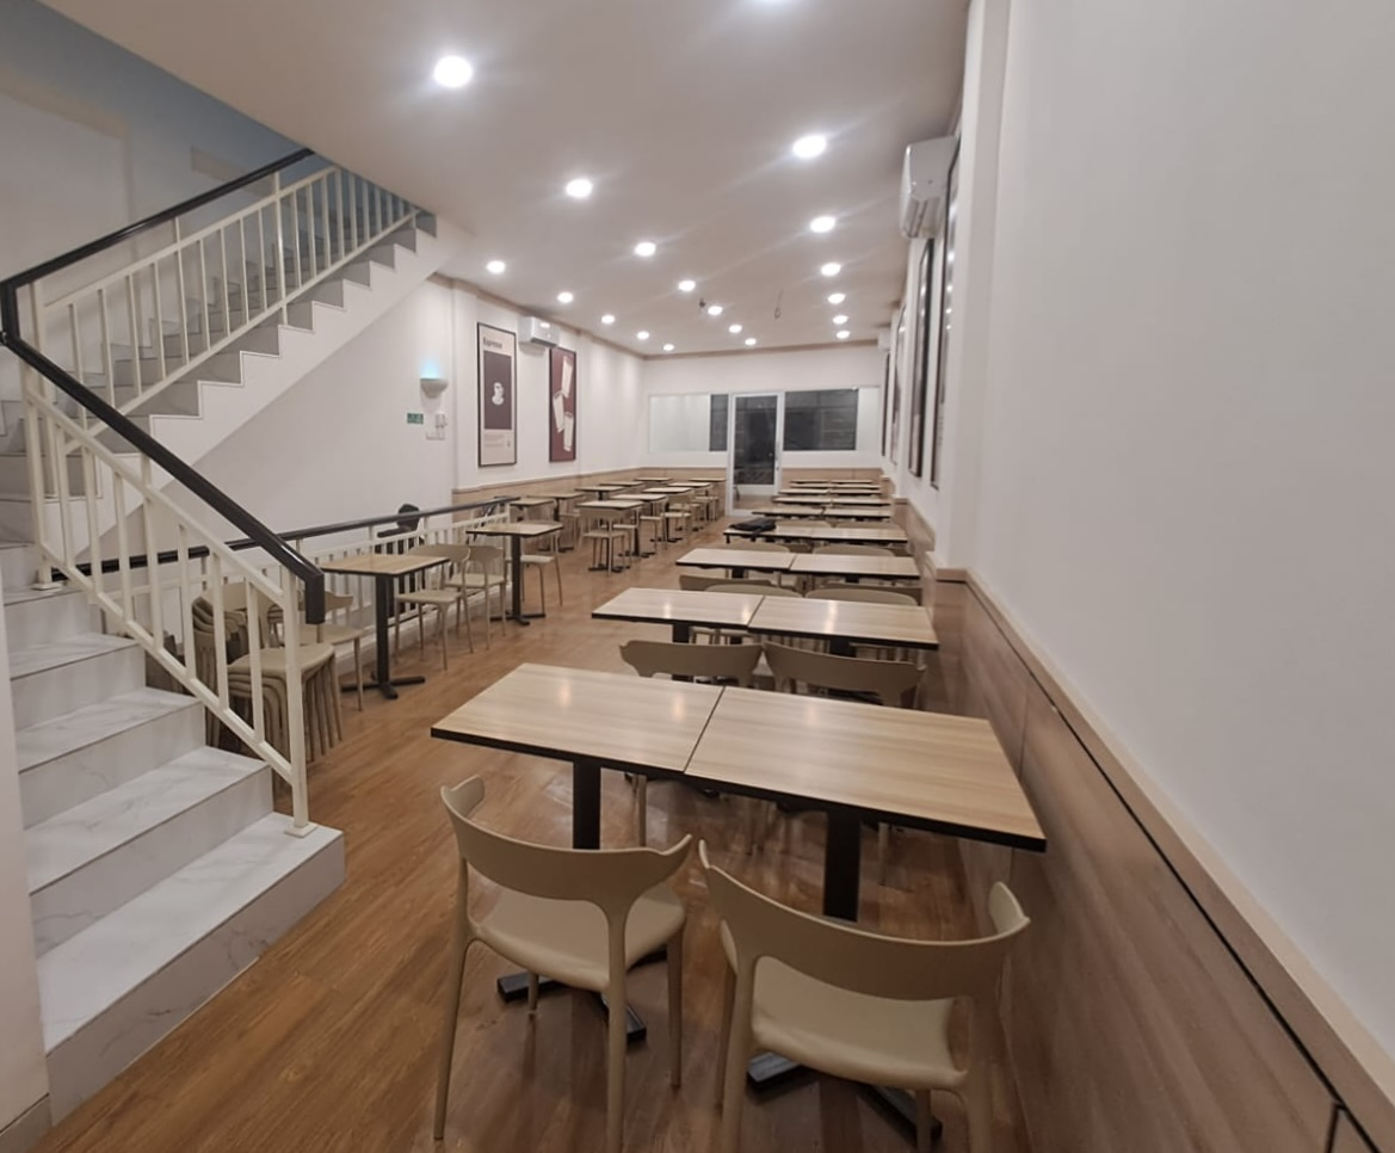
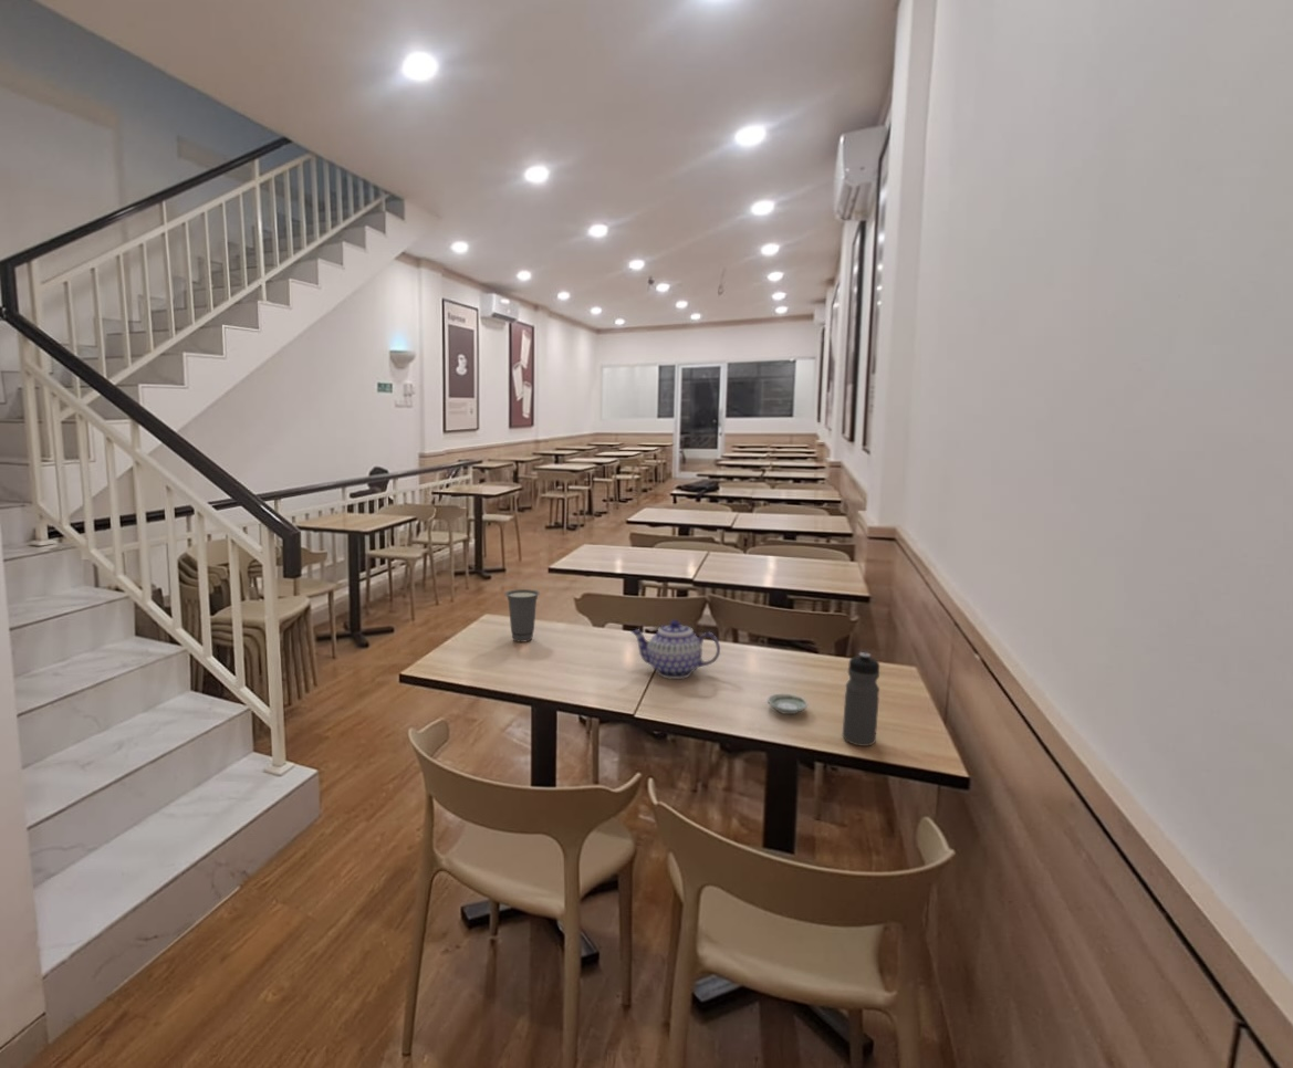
+ saucer (786, 705)
+ teapot (675, 646)
+ cup (522, 616)
+ water bottle (862, 697)
